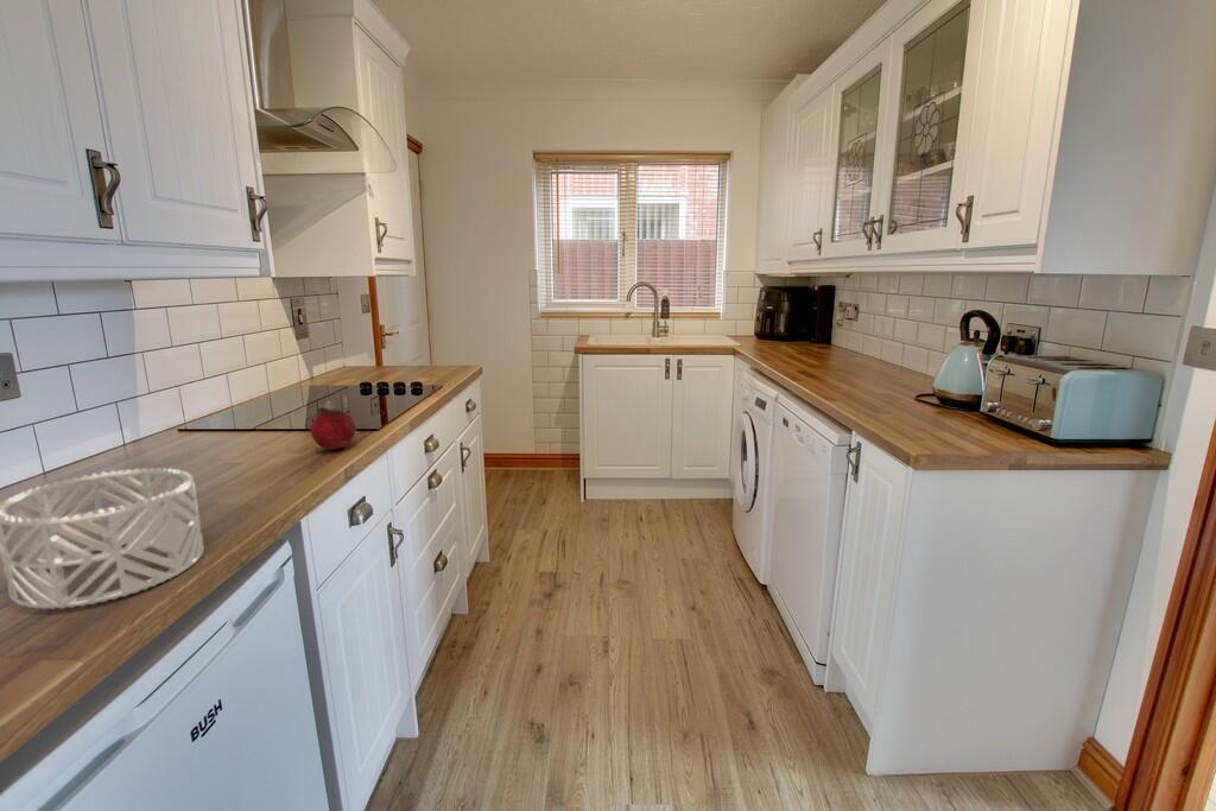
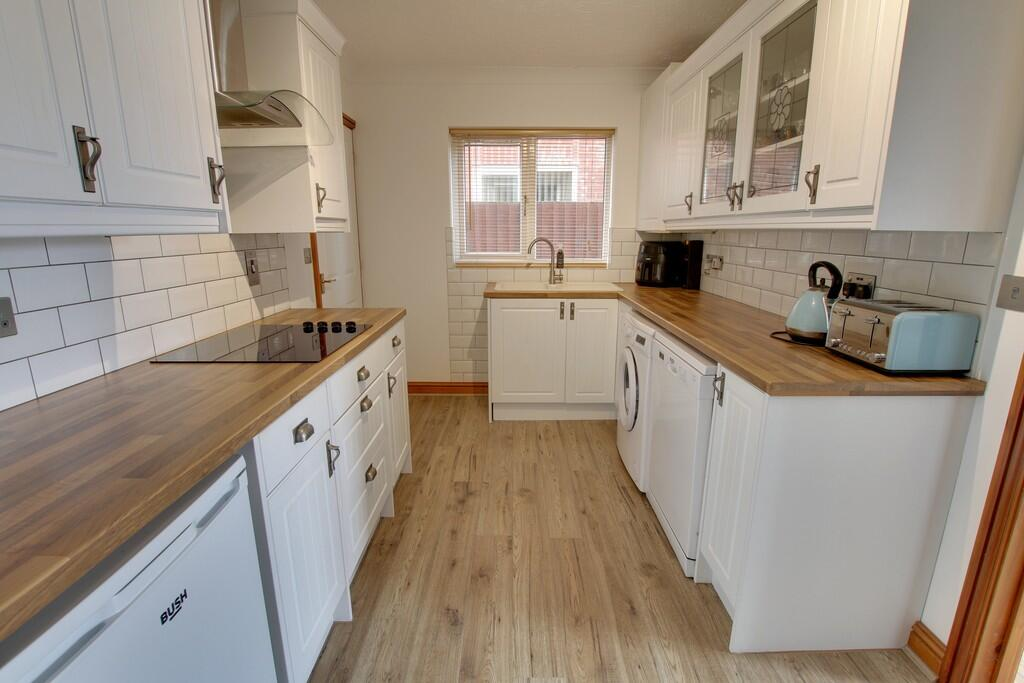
- fruit (332, 427)
- decorative bowl (108, 530)
